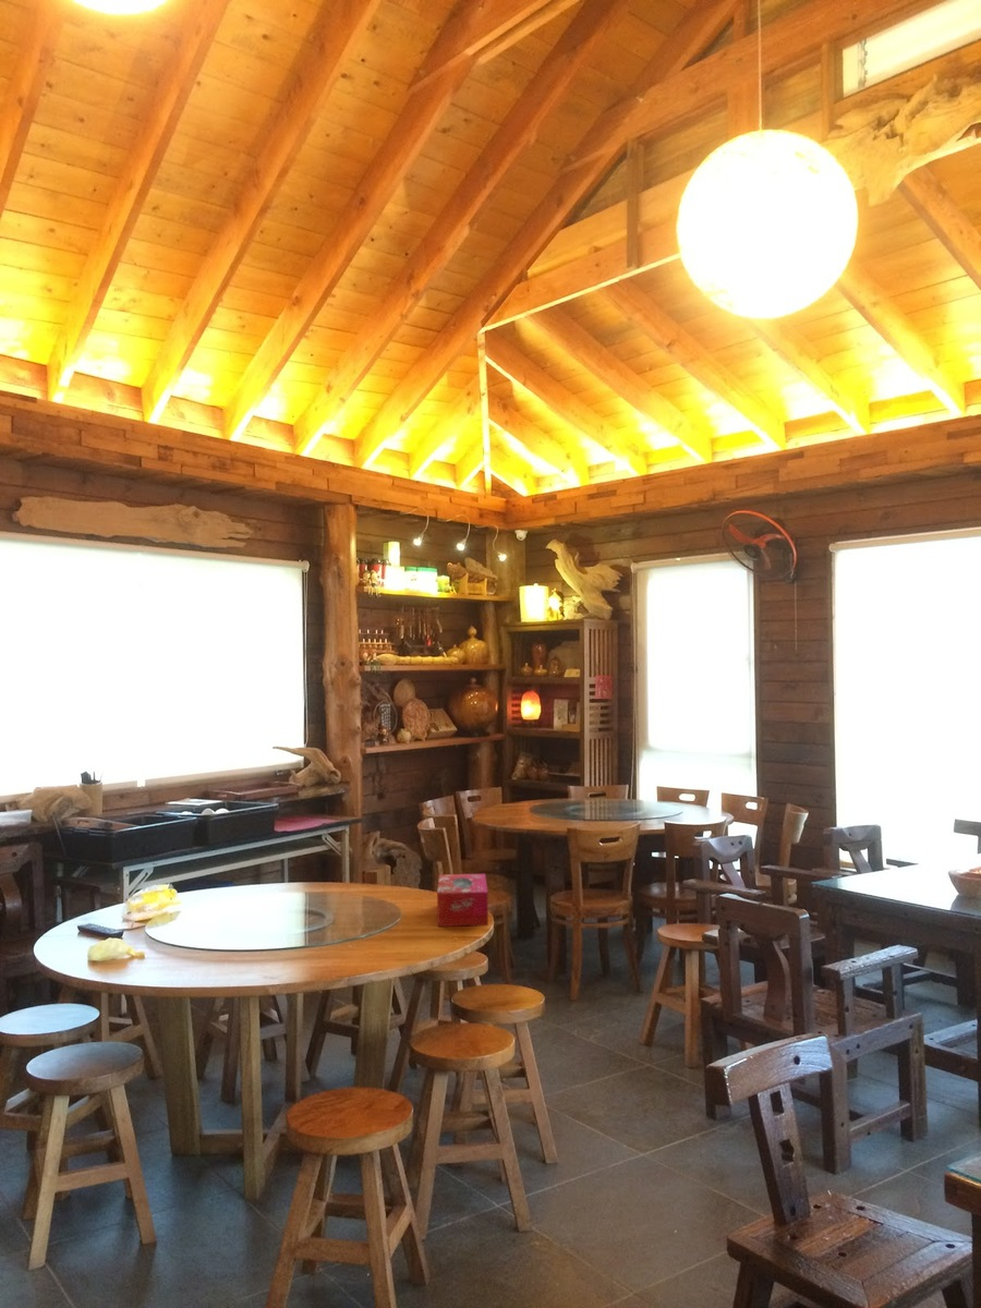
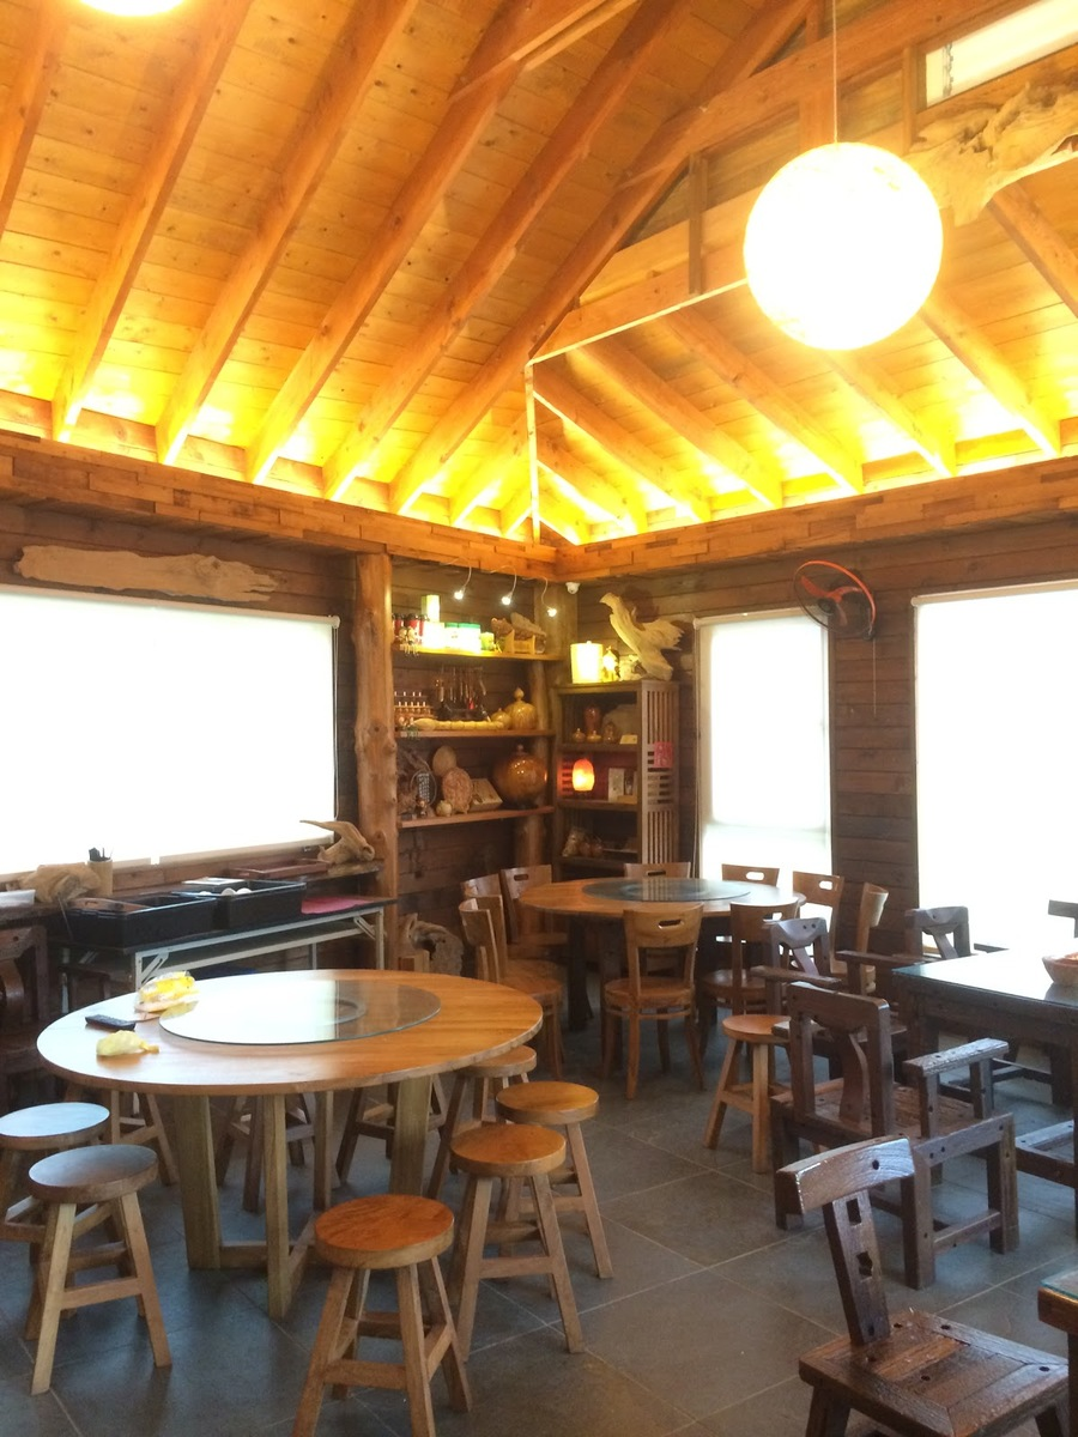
- tissue box (462, 898)
